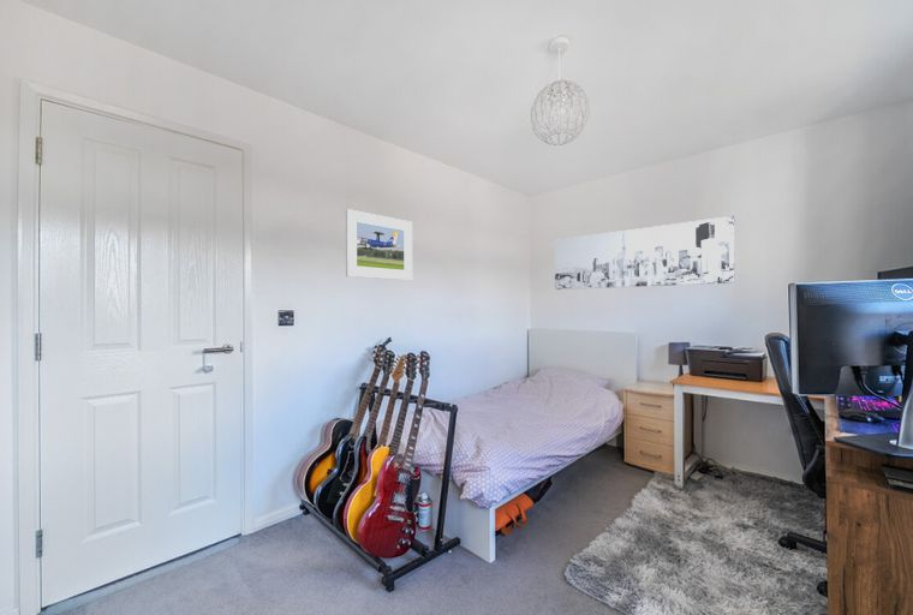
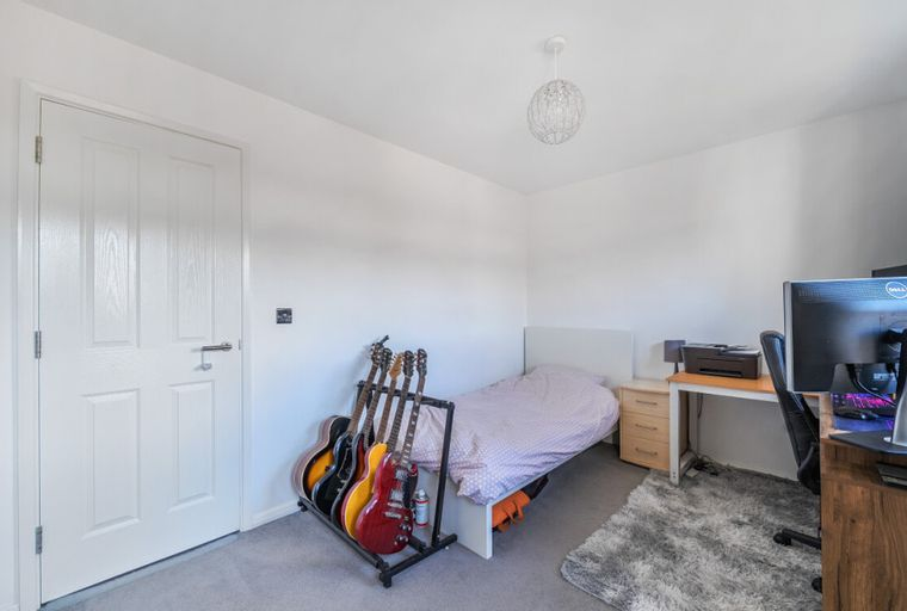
- wall art (631, 258)
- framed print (381, 246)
